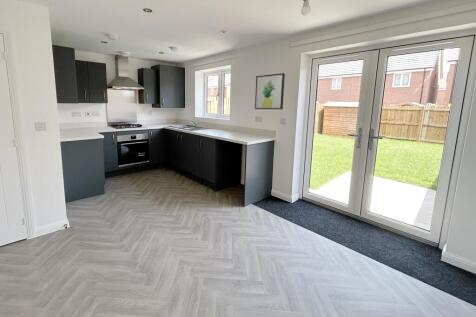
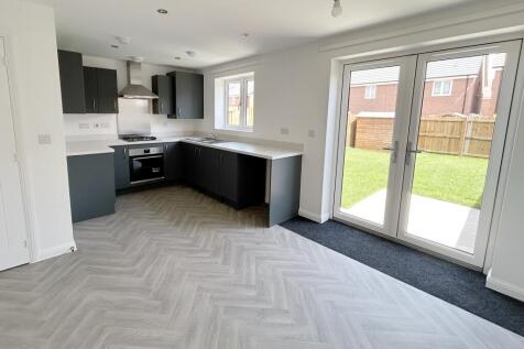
- wall art (269, 92)
